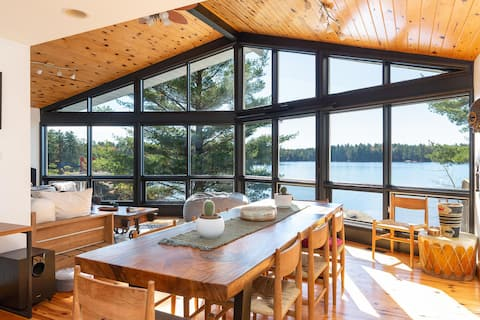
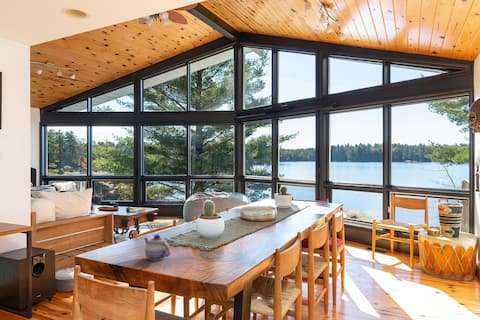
+ teapot (156, 246)
